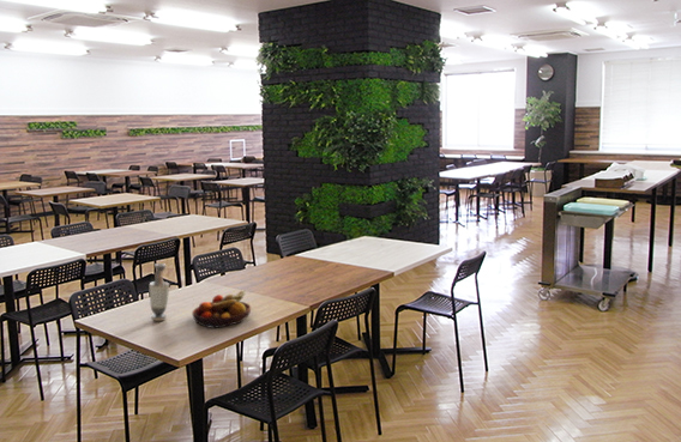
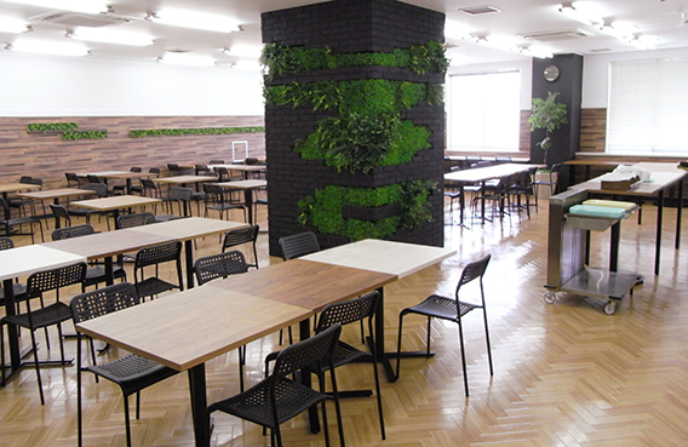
- vase (159, 291)
- fruit bowl (222, 307)
